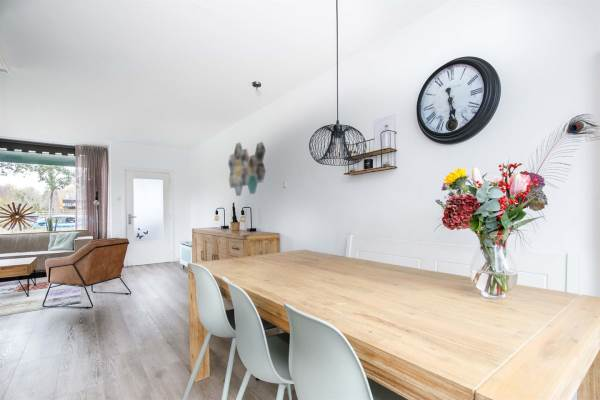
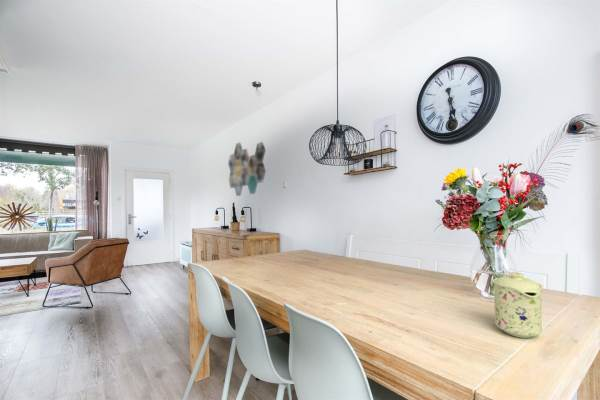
+ mug (515, 302)
